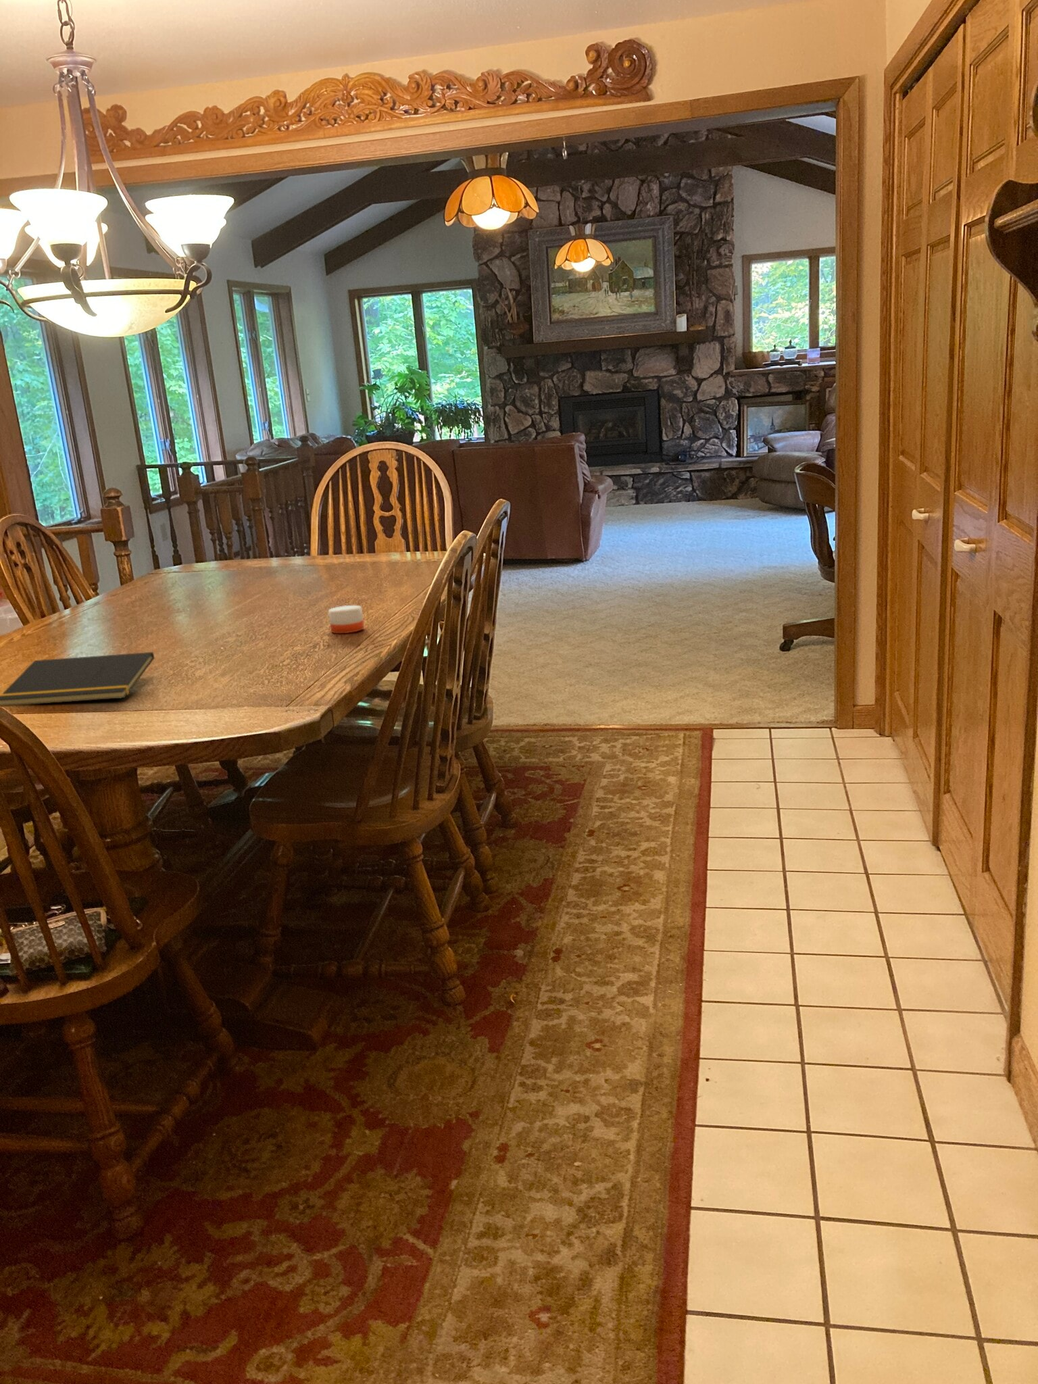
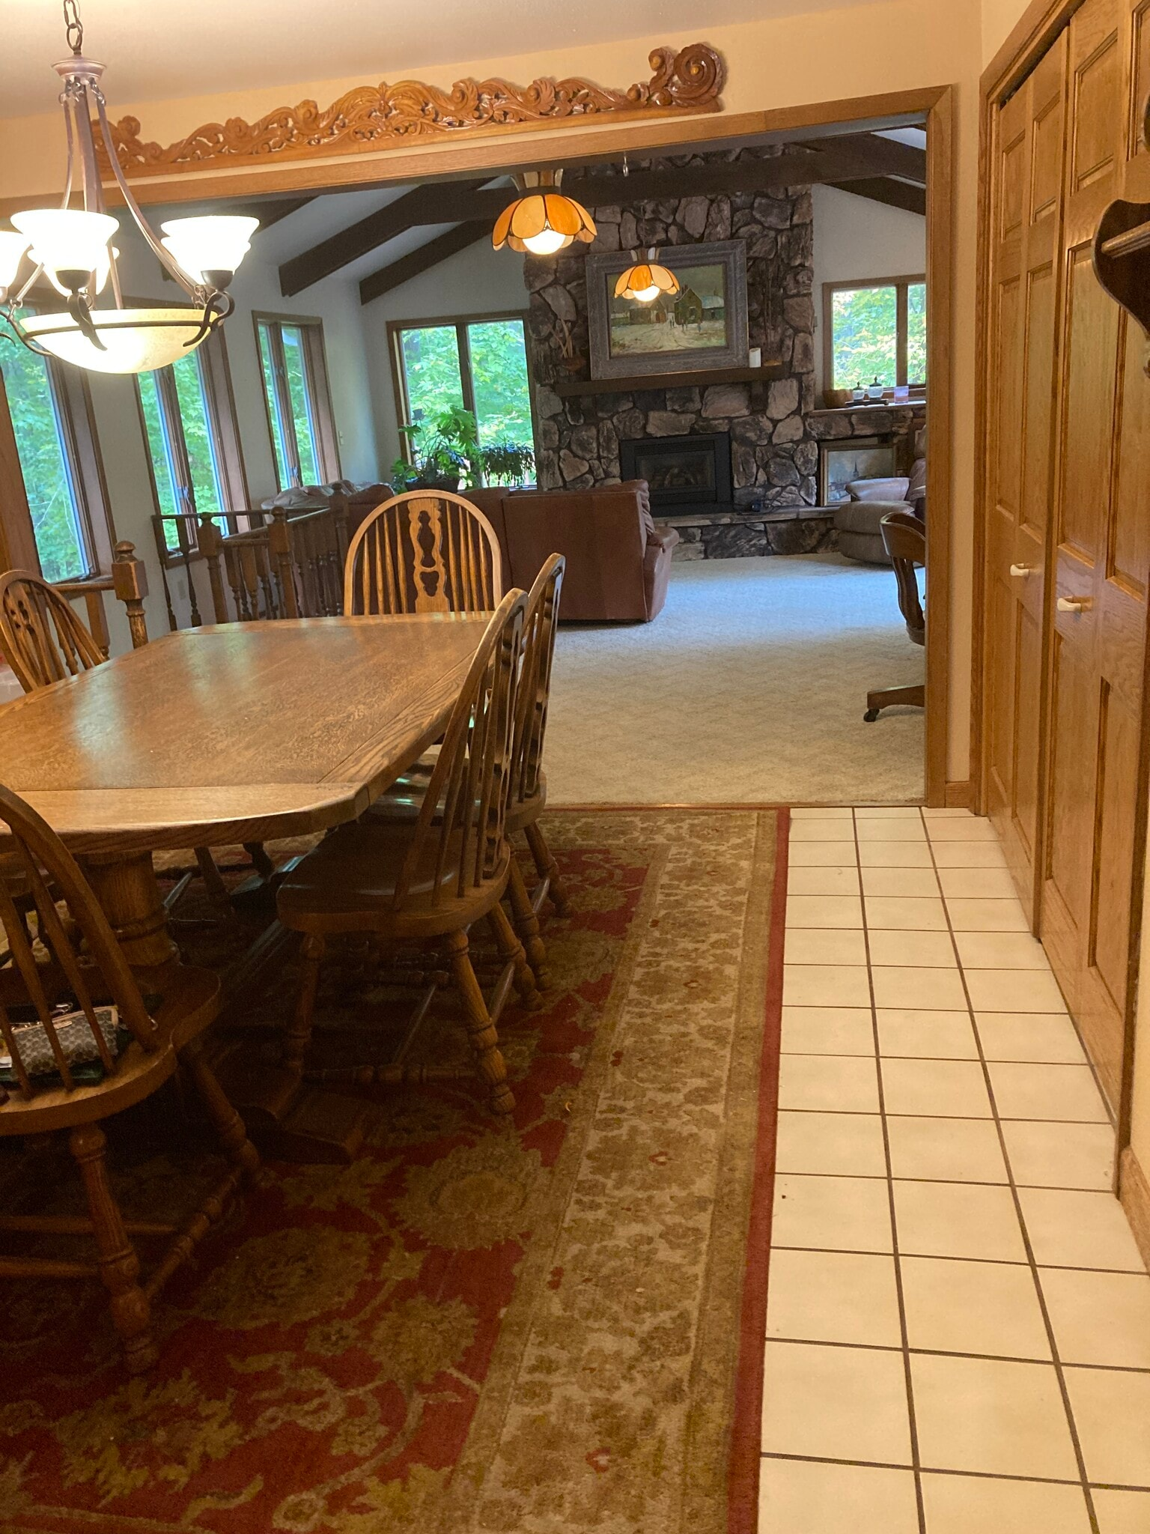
- notepad (77, 678)
- candle (345, 607)
